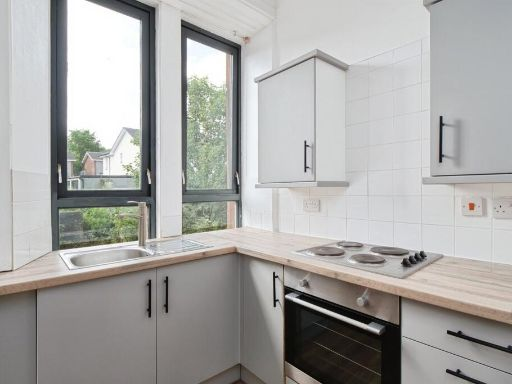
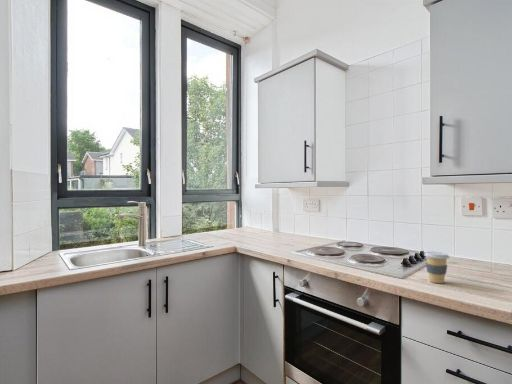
+ coffee cup (436, 267)
